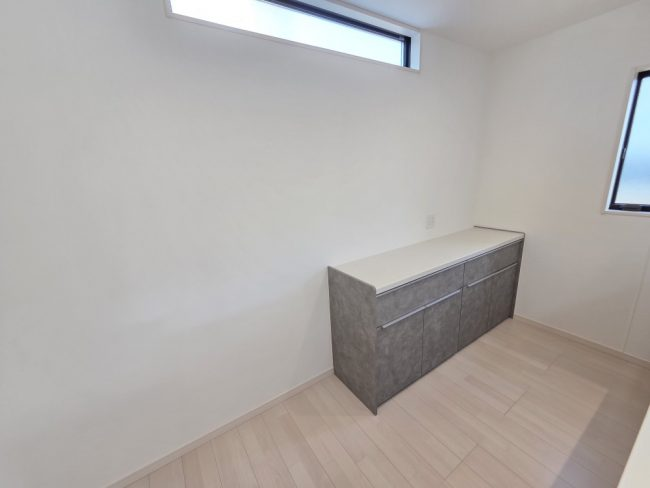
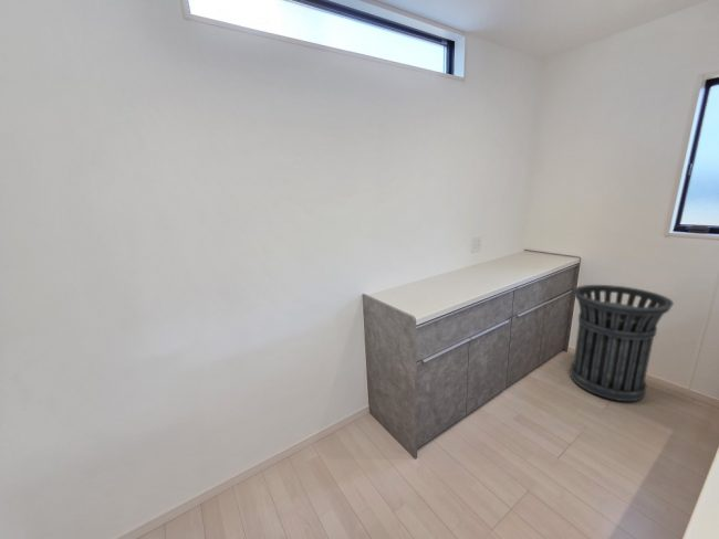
+ trash can (612, 341)
